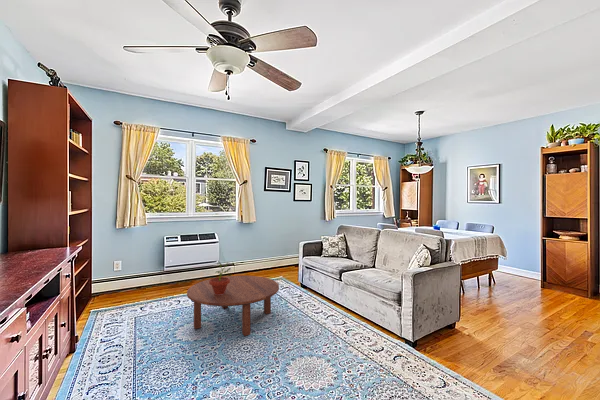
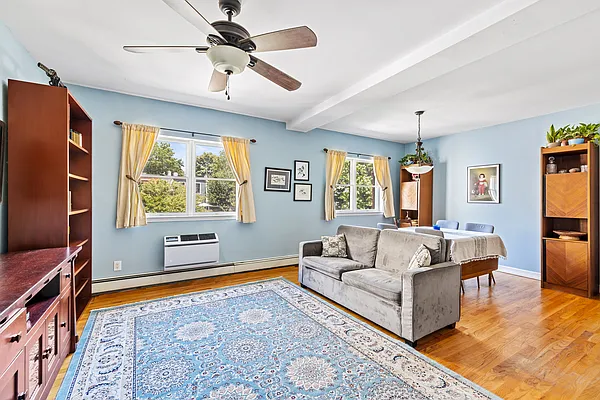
- coffee table (234, 303)
- potted plant (220, 277)
